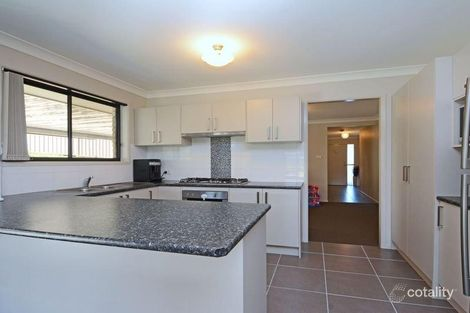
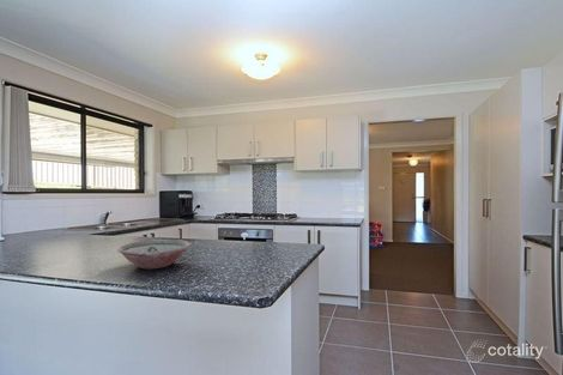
+ bowl (155, 254)
